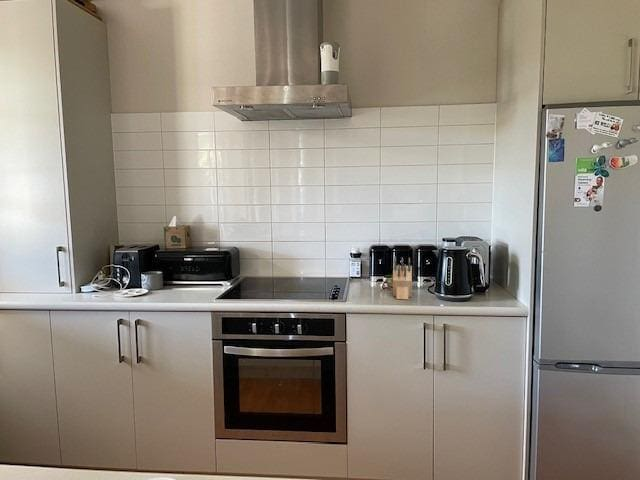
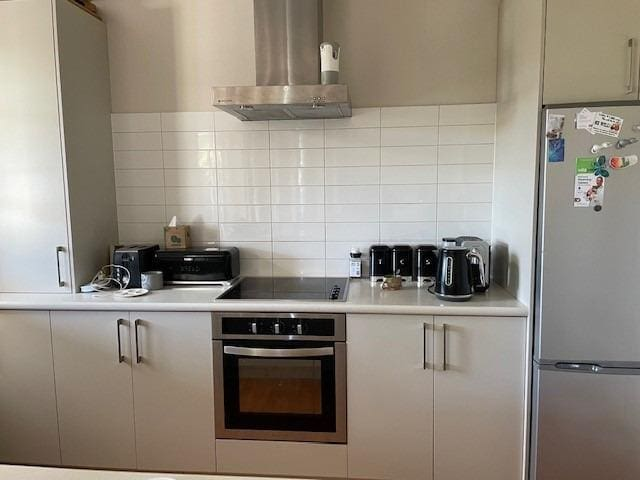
- knife block (402, 275)
